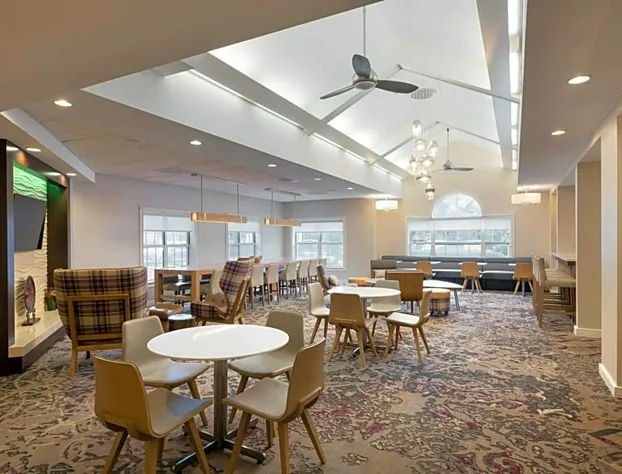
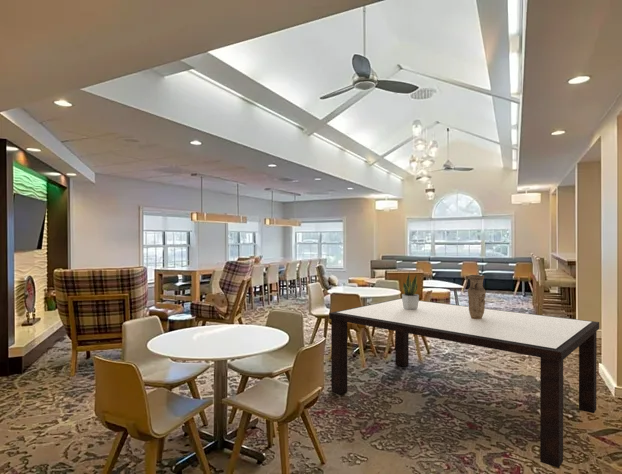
+ vase (476, 296)
+ dining table (458, 342)
+ potted plant (410, 289)
